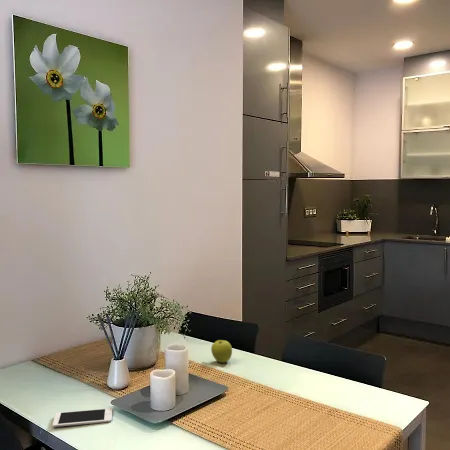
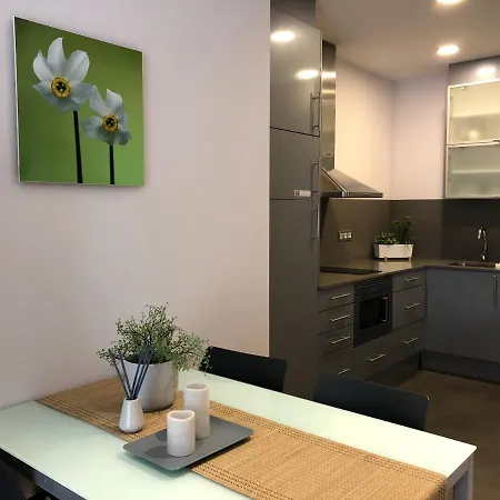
- cell phone (83, 417)
- fruit (221, 351)
